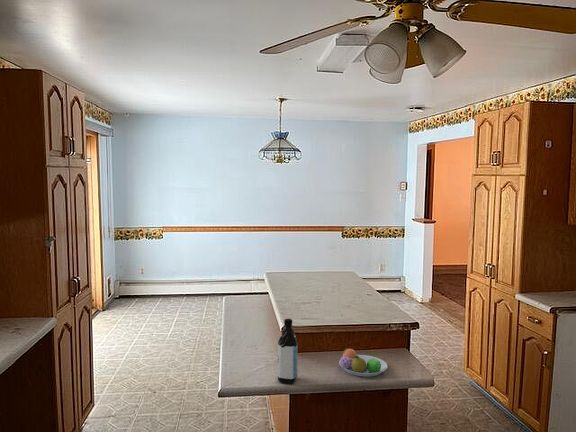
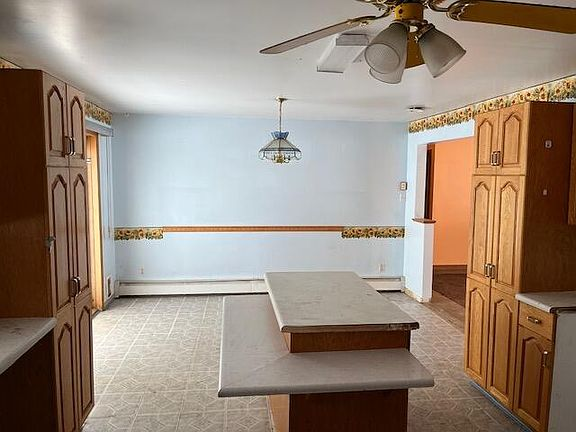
- fruit bowl (363, 360)
- water bottle (287, 349)
